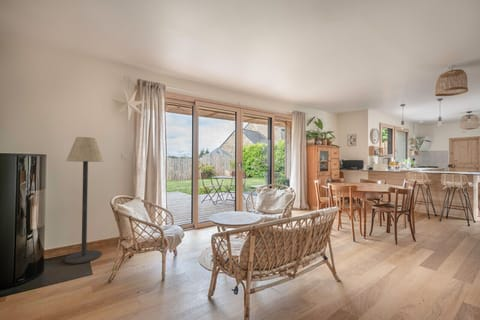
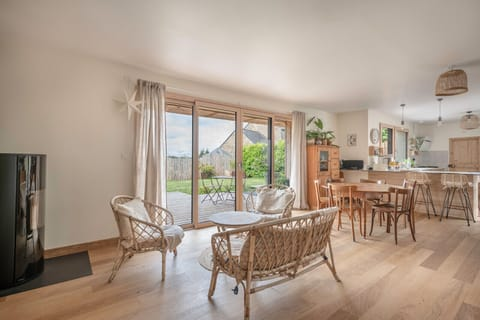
- floor lamp (84, 197)
